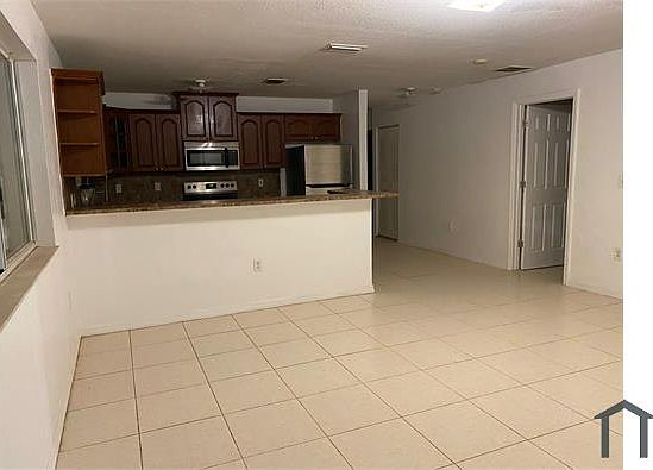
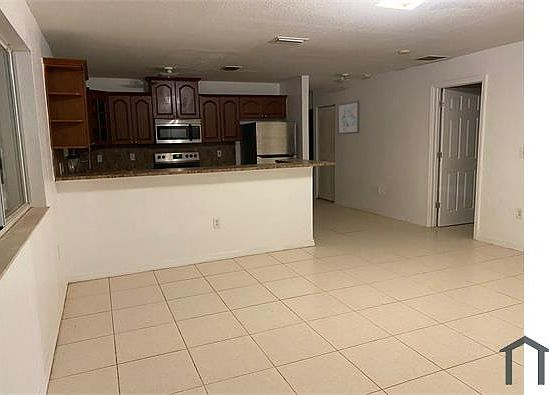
+ wall art (347, 118)
